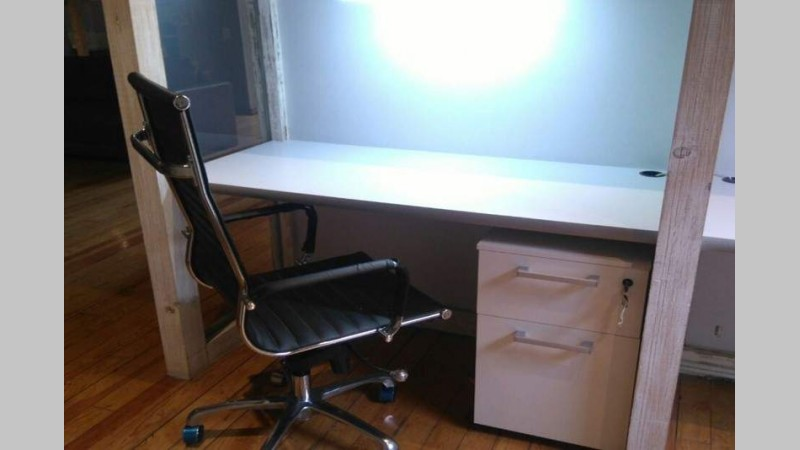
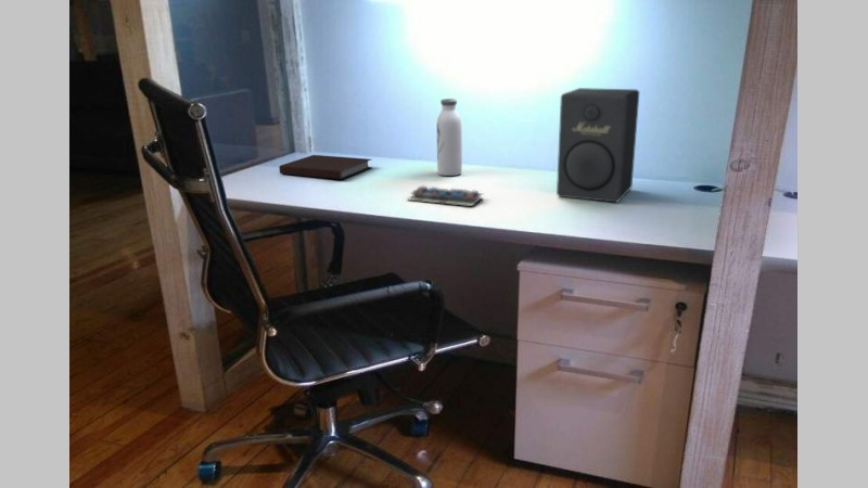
+ speaker (597, 143)
+ notebook (327, 166)
+ water bottle (449, 137)
+ keyboard (445, 194)
